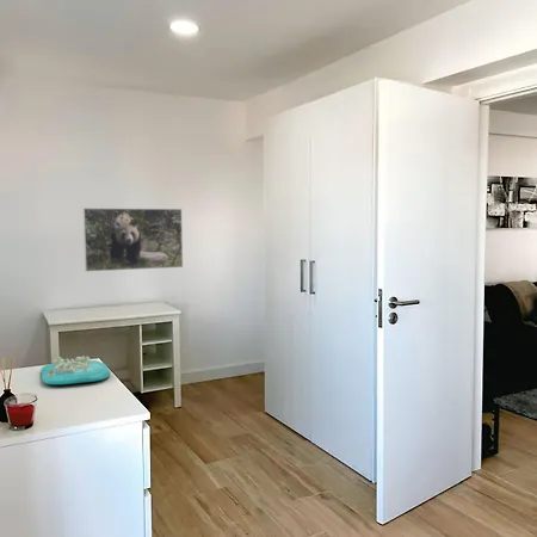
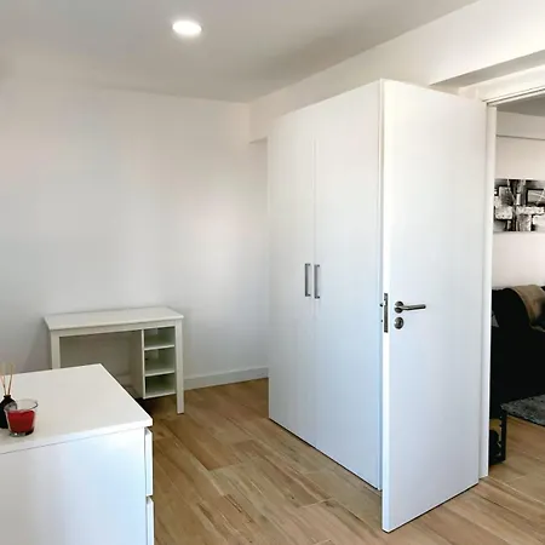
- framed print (135, 239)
- decorative tray (75, 358)
